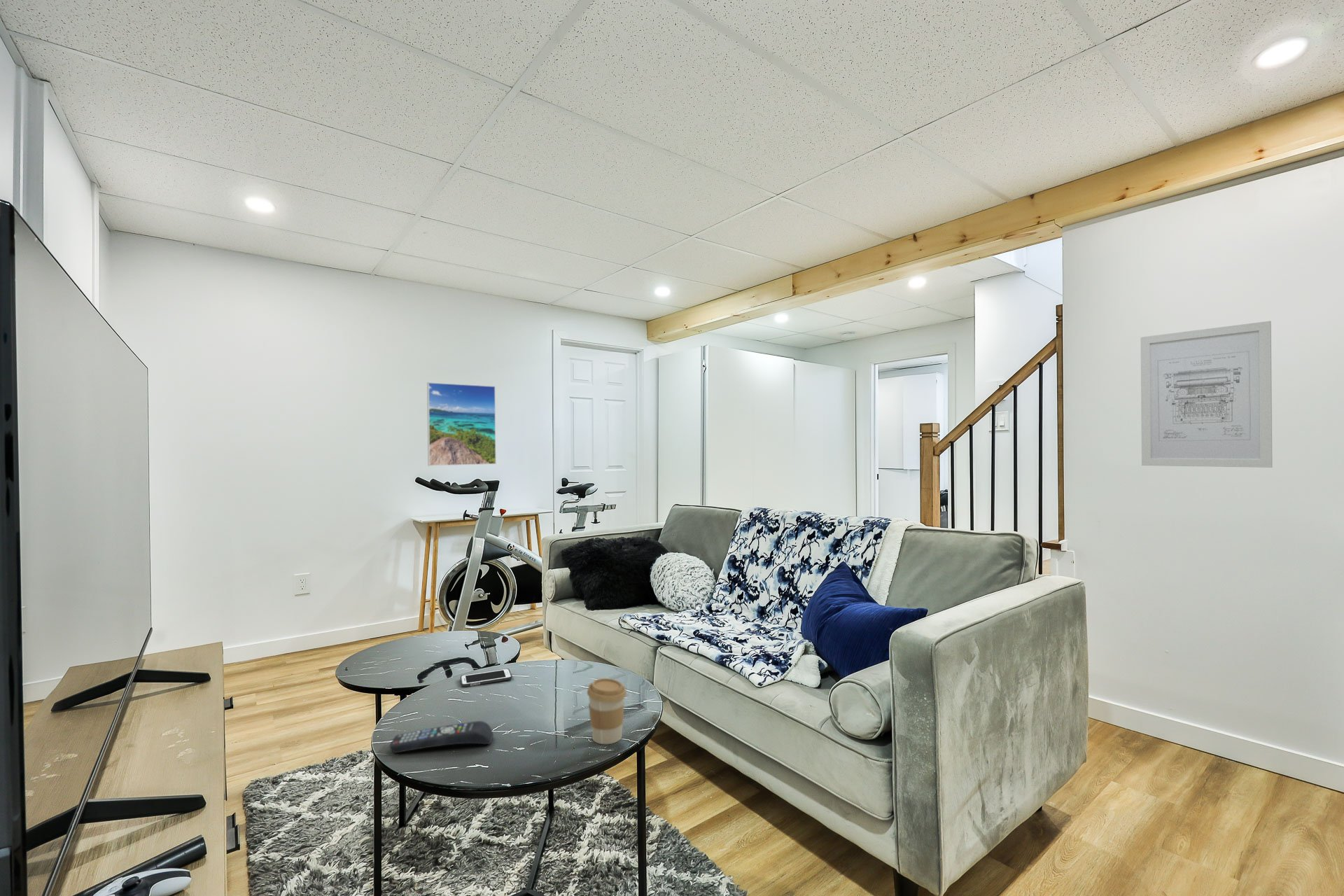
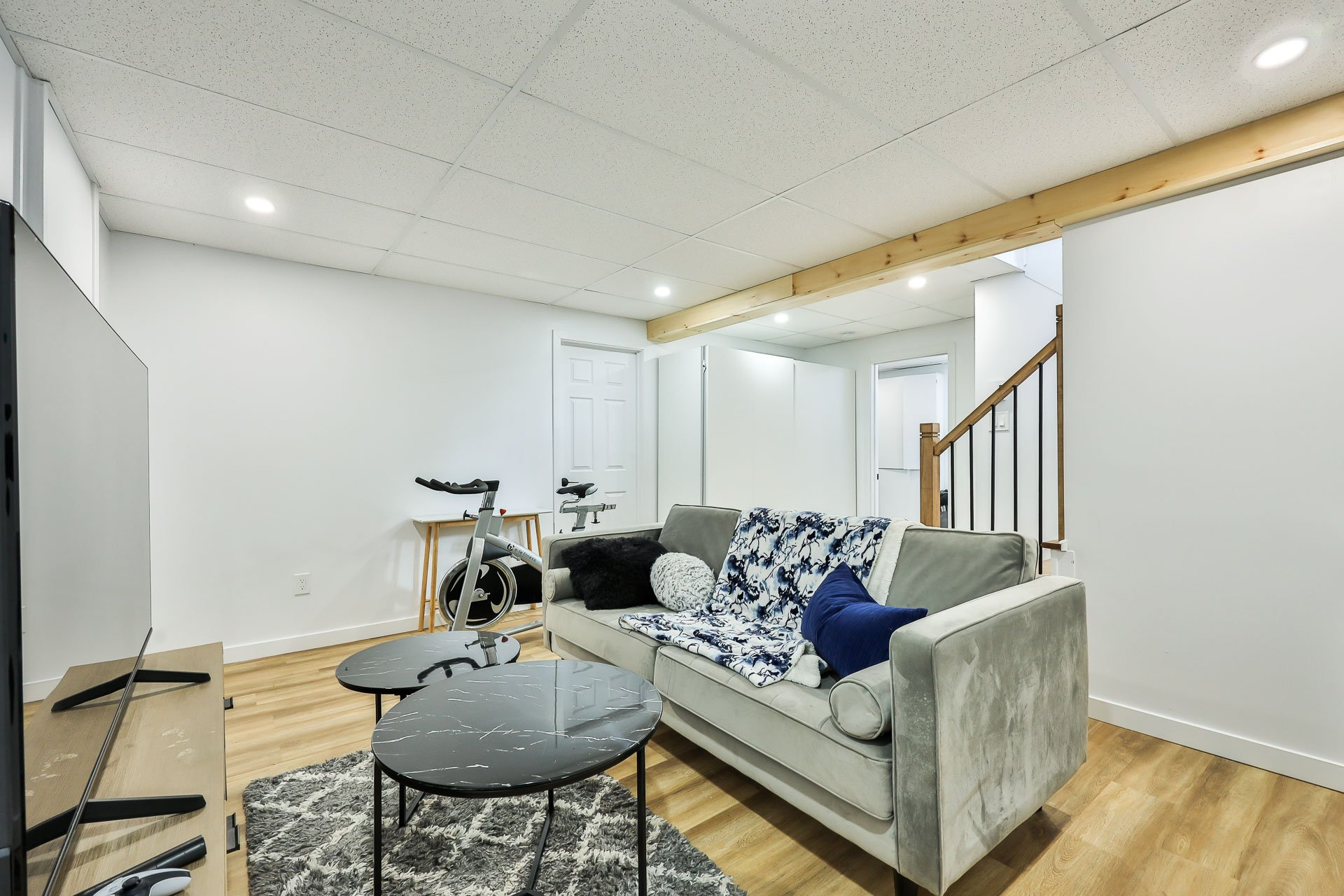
- coffee cup (607, 709)
- cell phone (486, 678)
- wall art (1202, 398)
- remote control (442, 736)
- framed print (462, 424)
